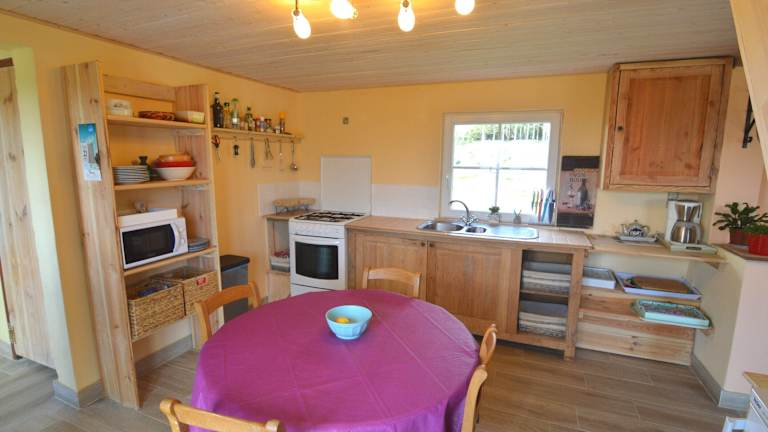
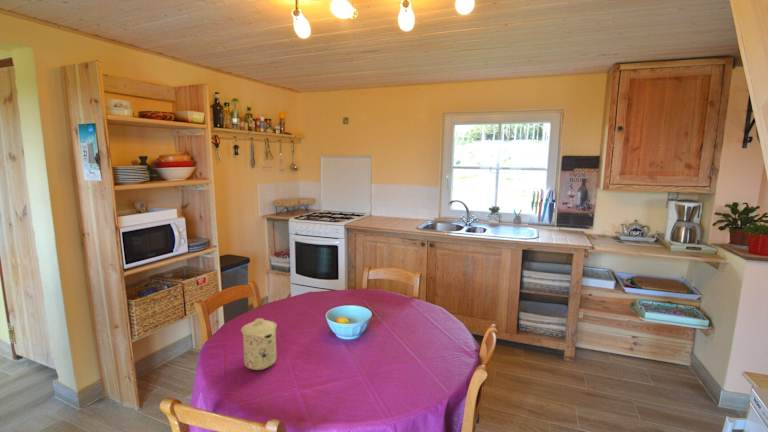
+ mug (258, 341)
